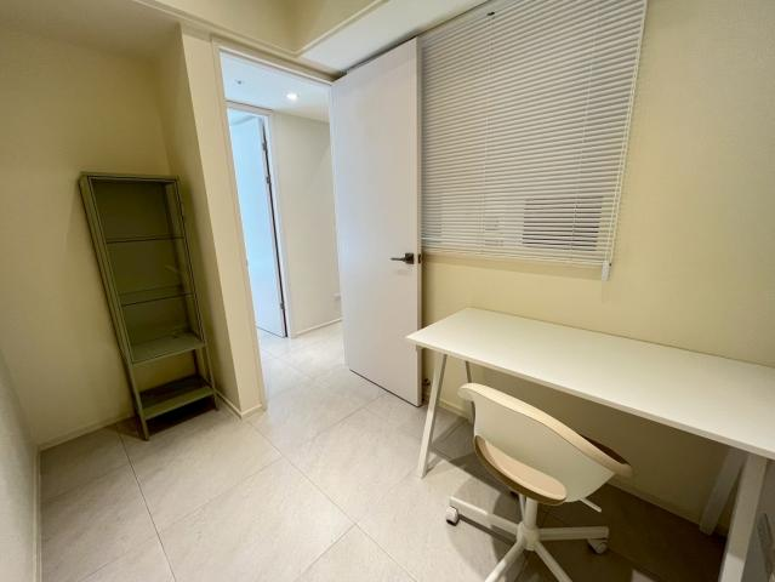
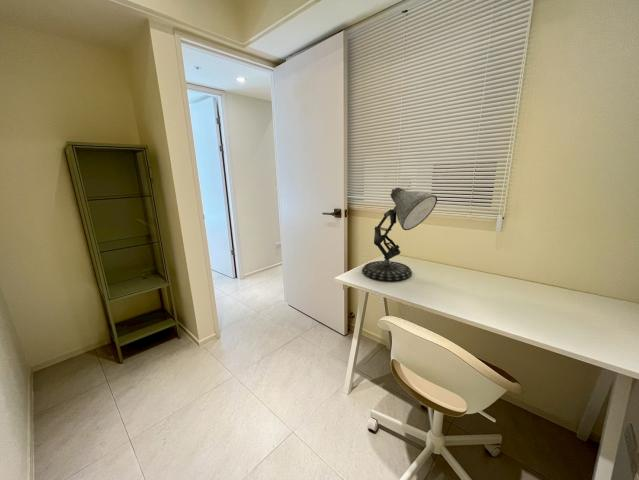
+ desk lamp (391, 229)
